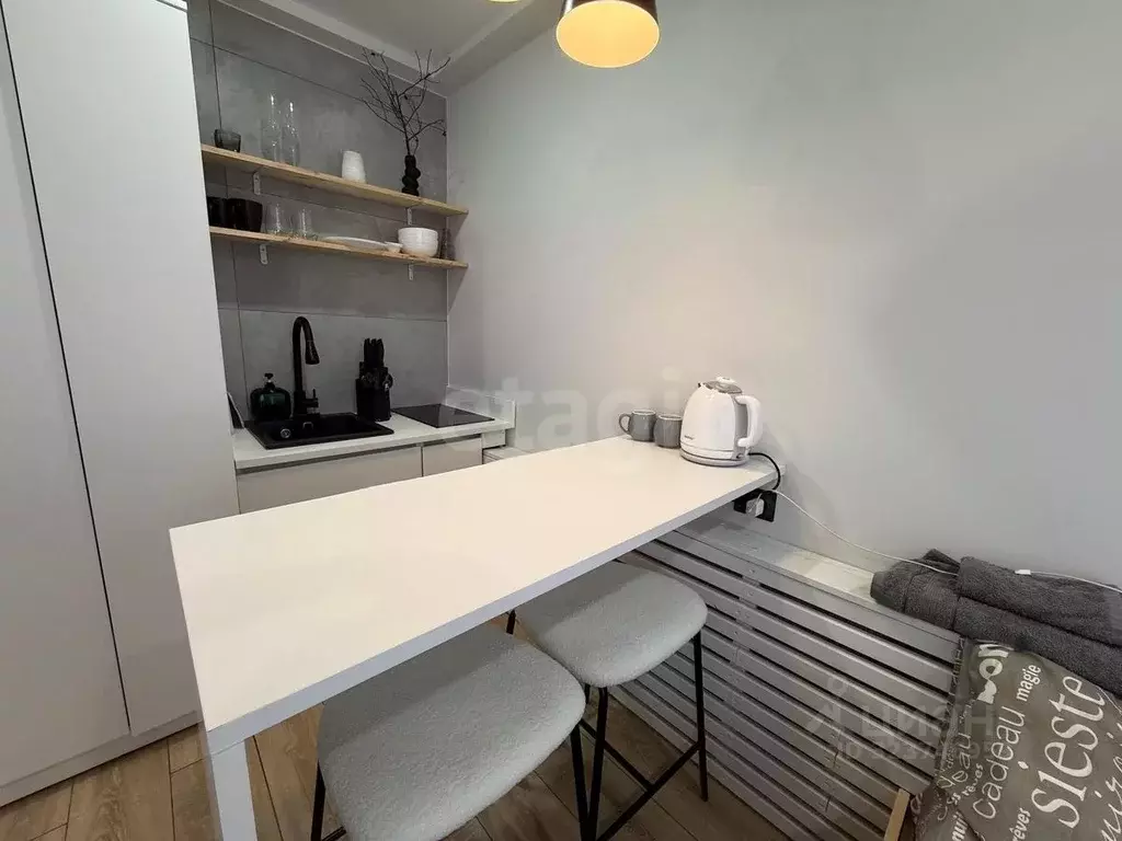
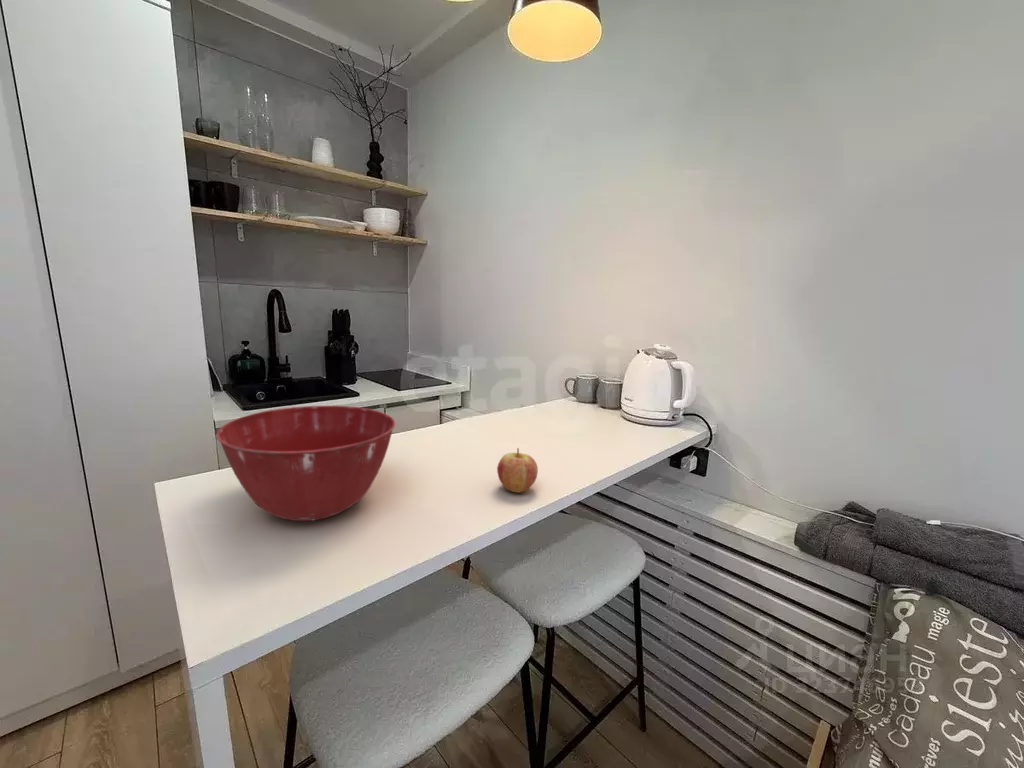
+ mixing bowl (314, 464)
+ fruit (517, 470)
